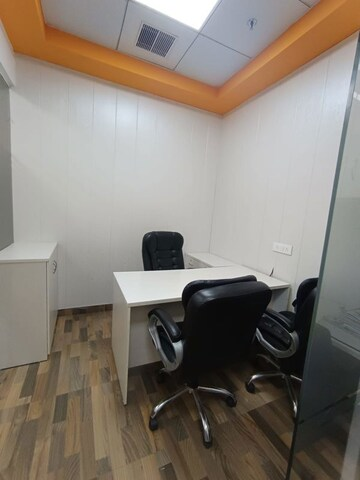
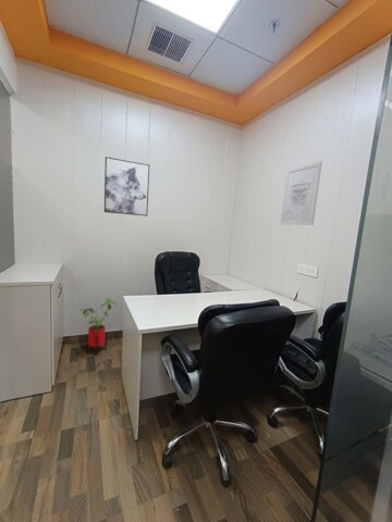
+ wall art (298, 196)
+ wall art (126, 187)
+ house plant (99, 324)
